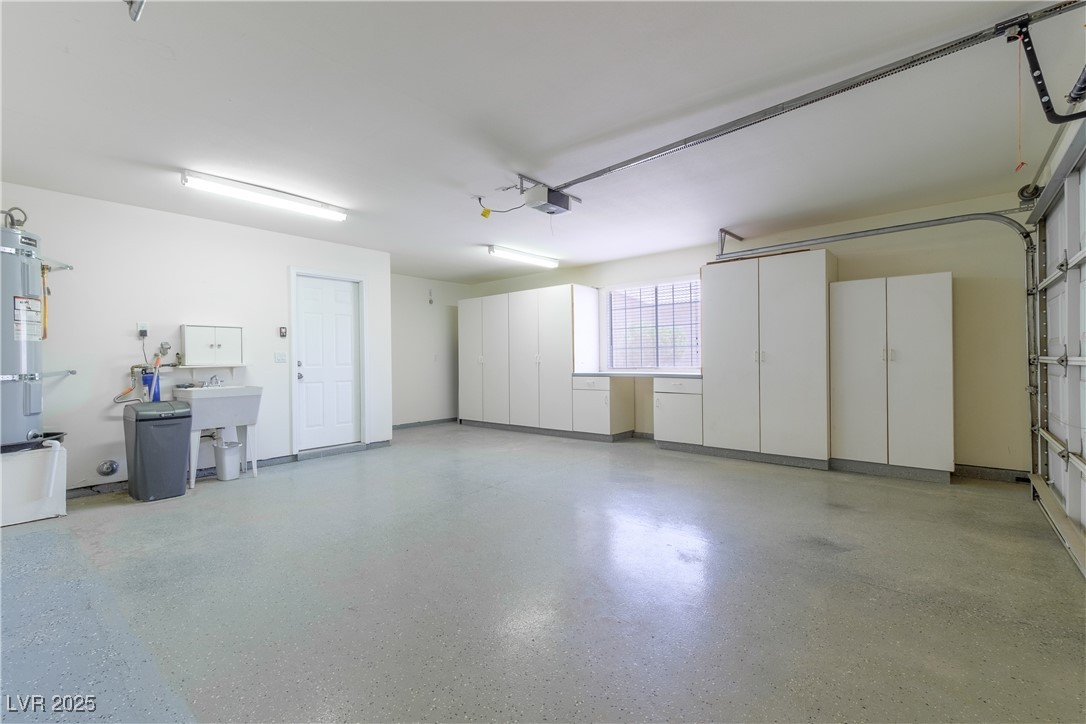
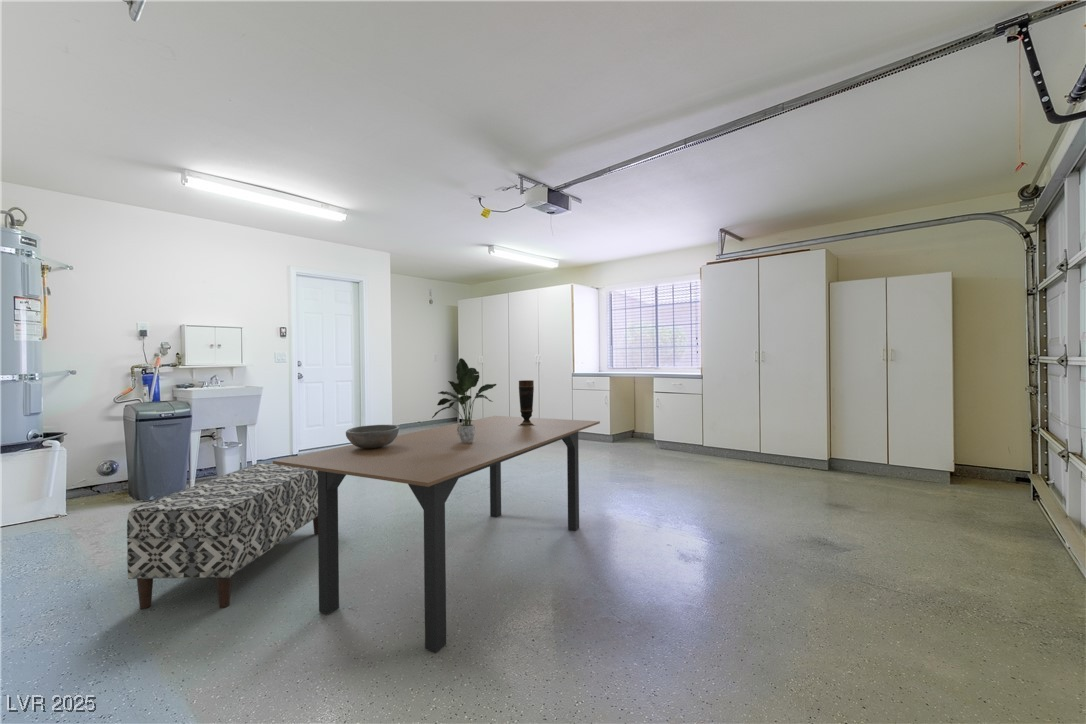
+ potted plant (466, 399)
+ bowl (373, 437)
+ vase (526, 402)
+ dining table (490, 499)
+ bench (246, 522)
